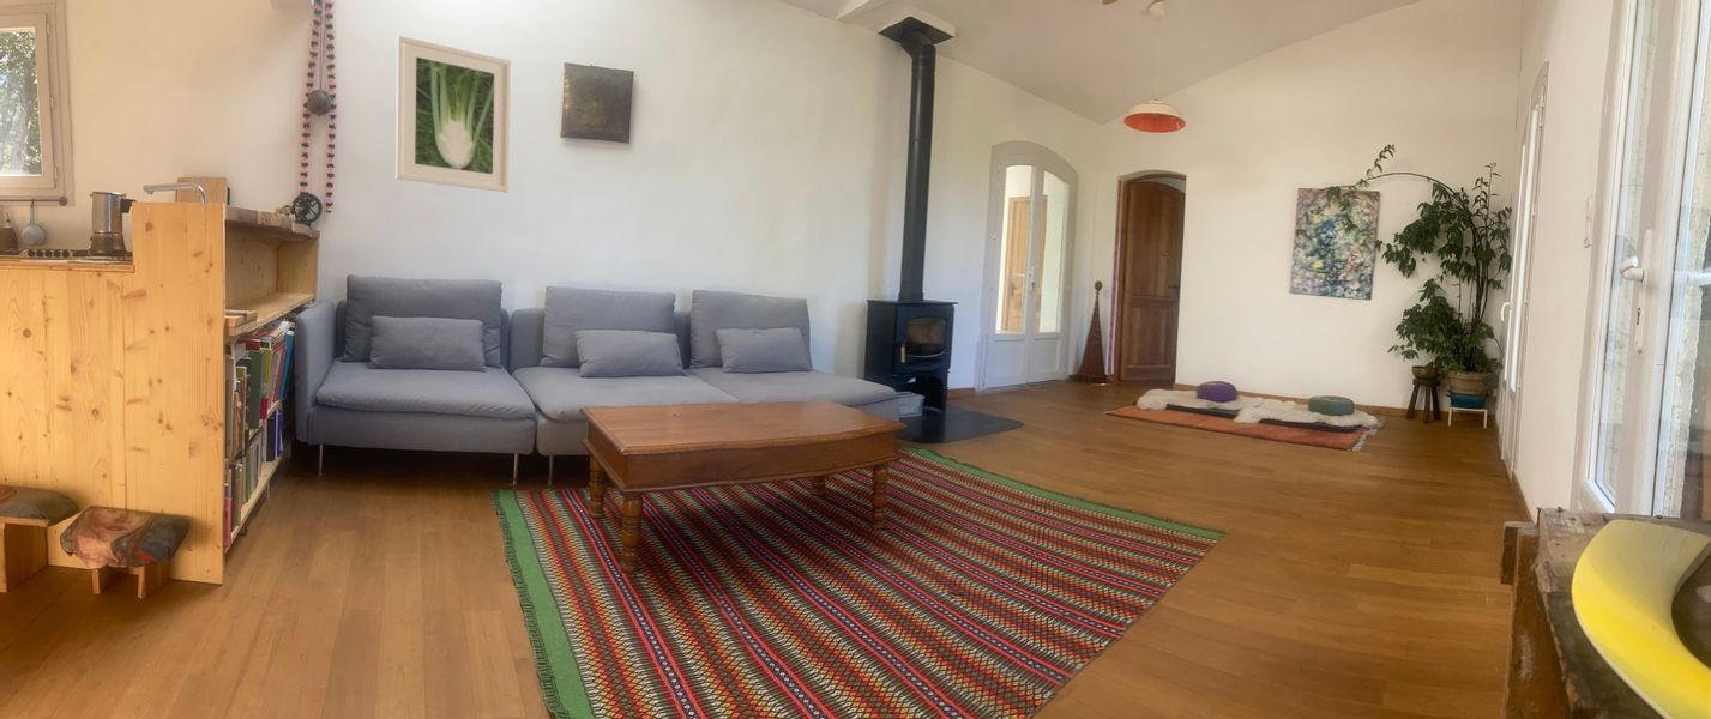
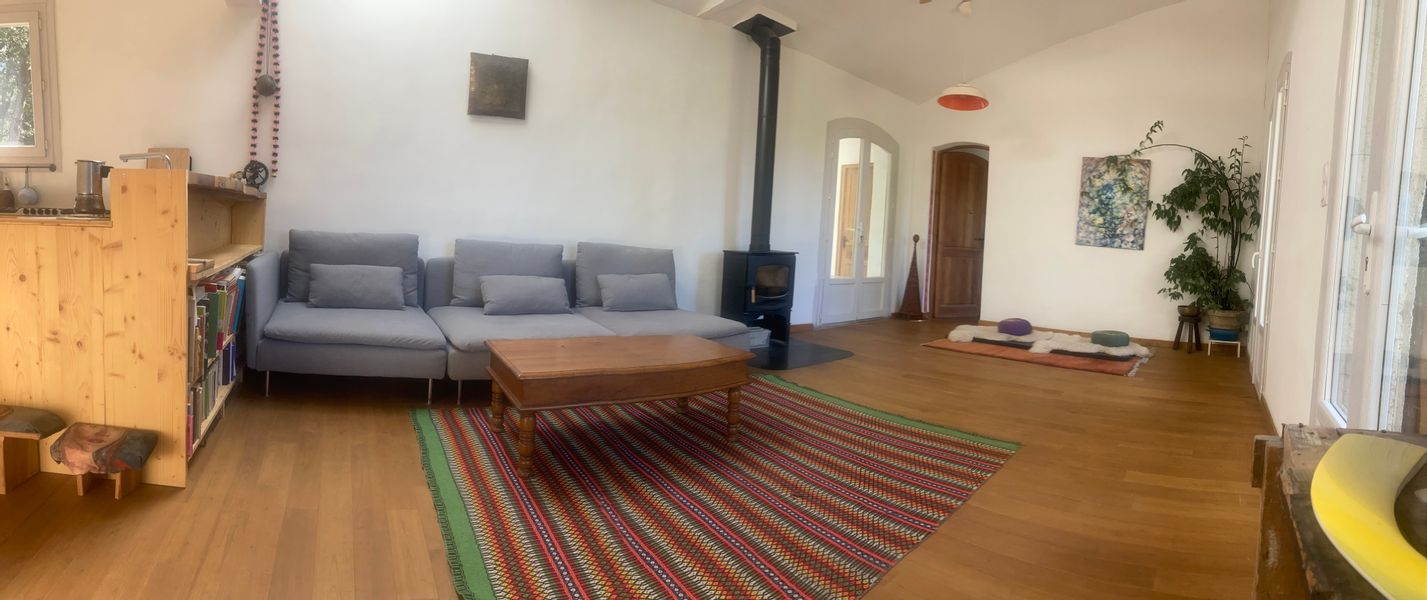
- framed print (454, 117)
